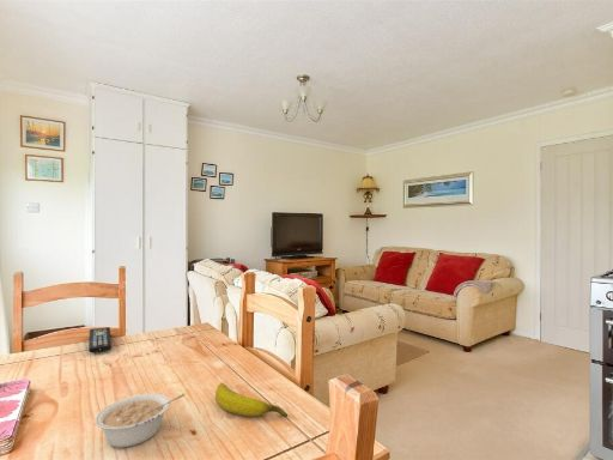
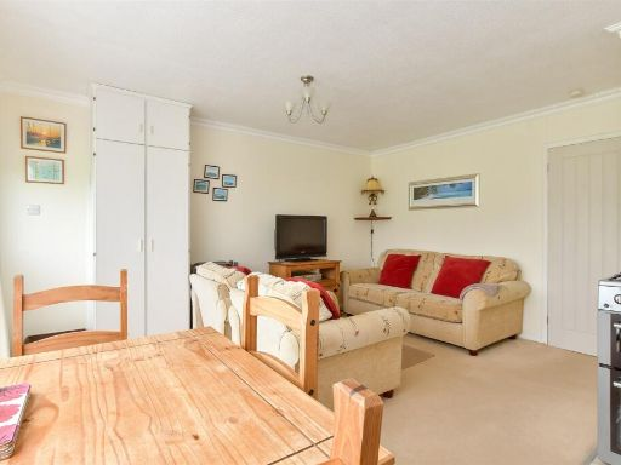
- remote control (99, 338)
- banana (243, 399)
- legume (136, 417)
